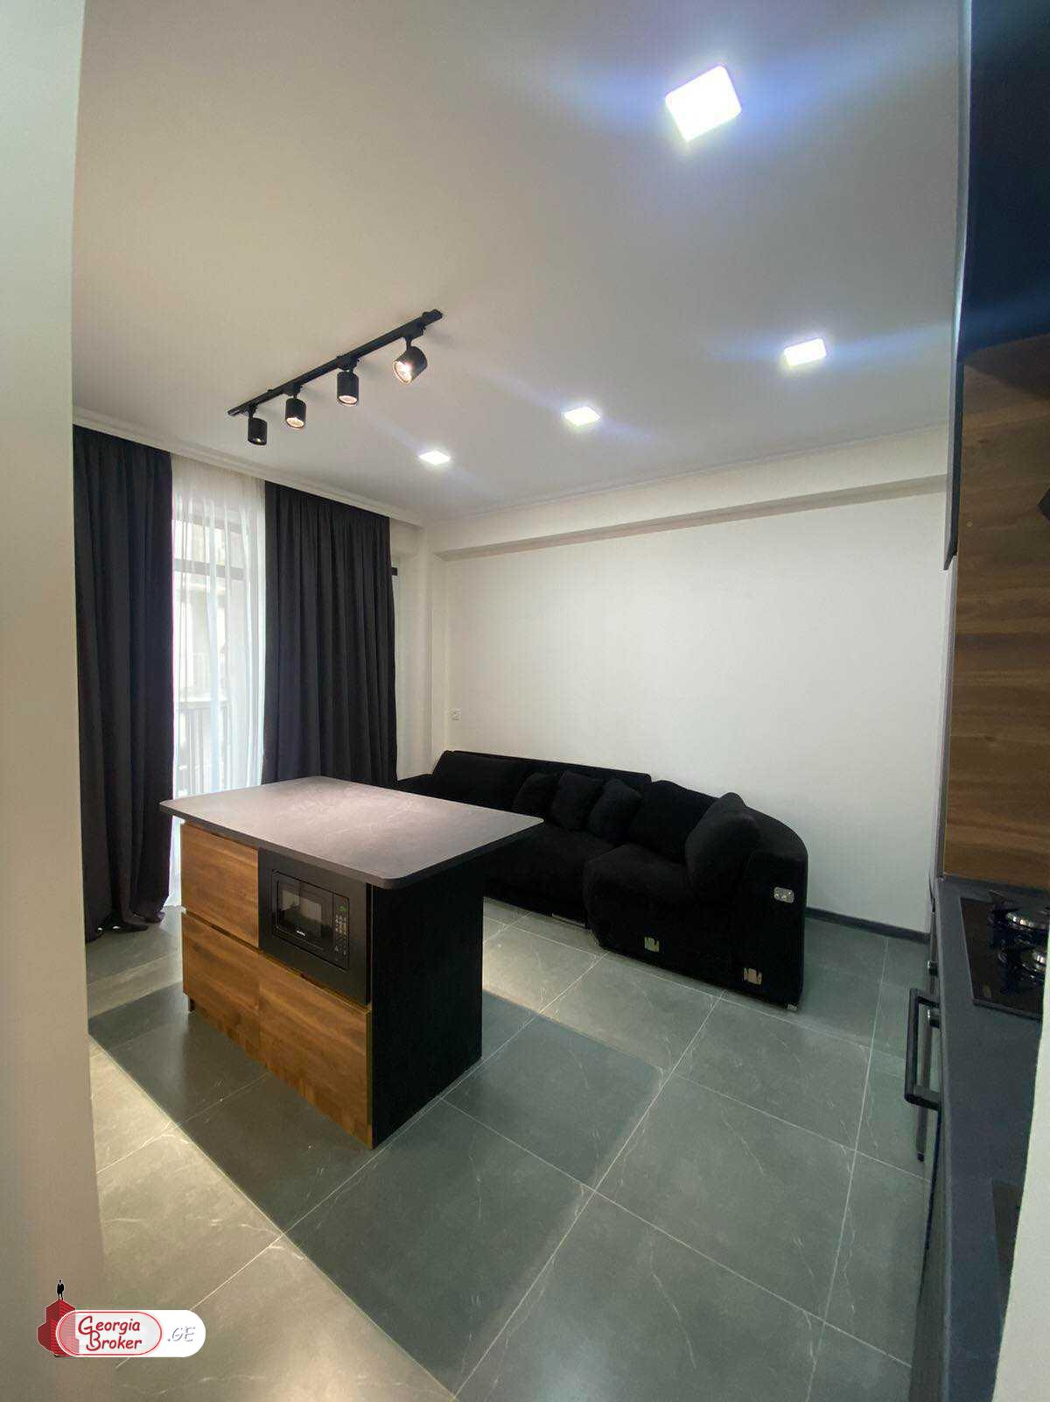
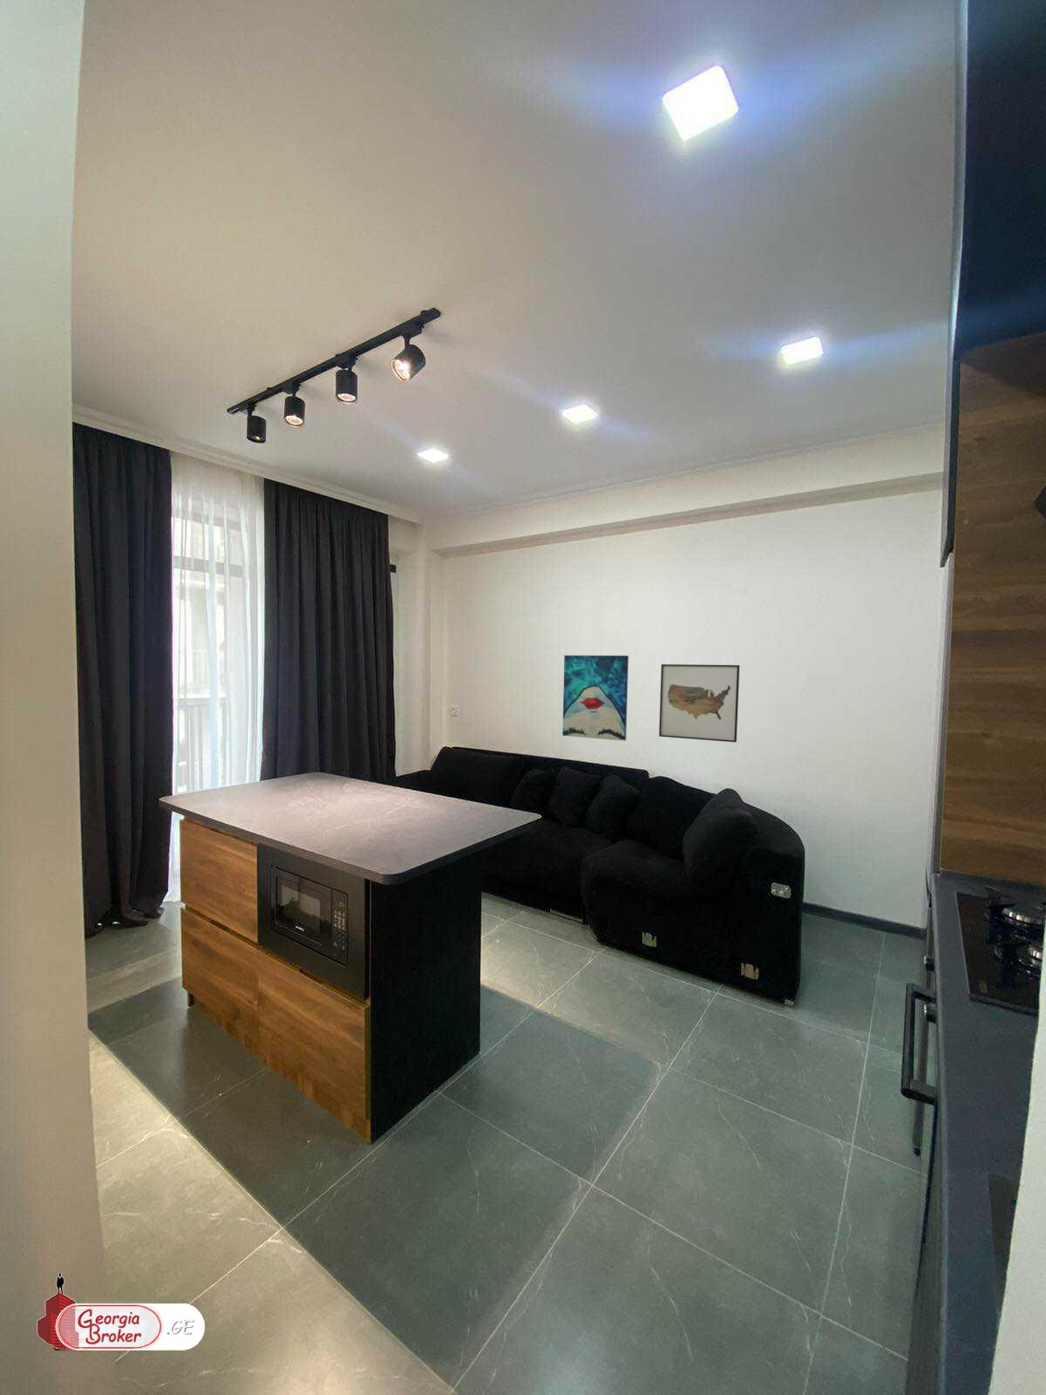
+ wall art (698, 702)
+ wall art (594, 696)
